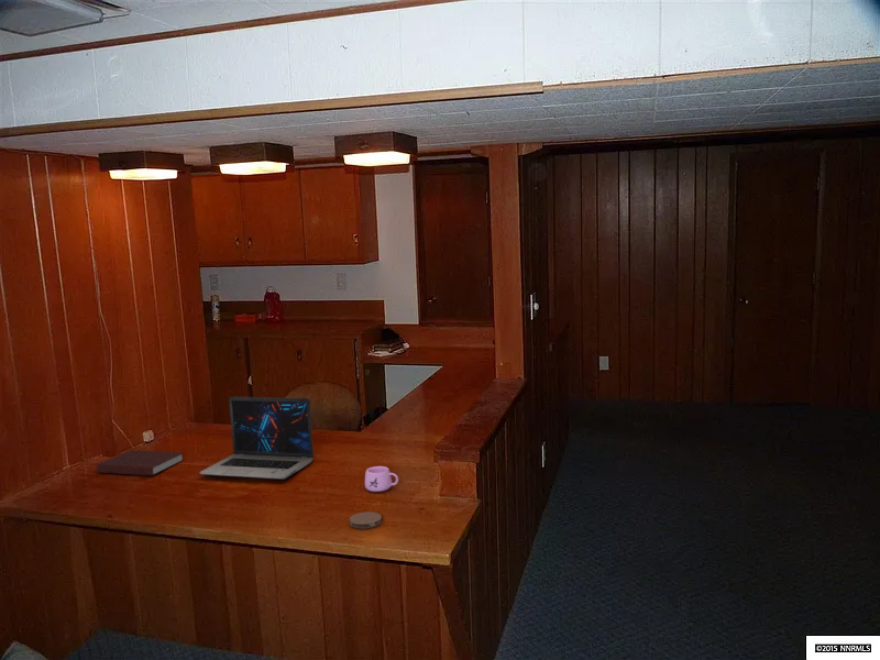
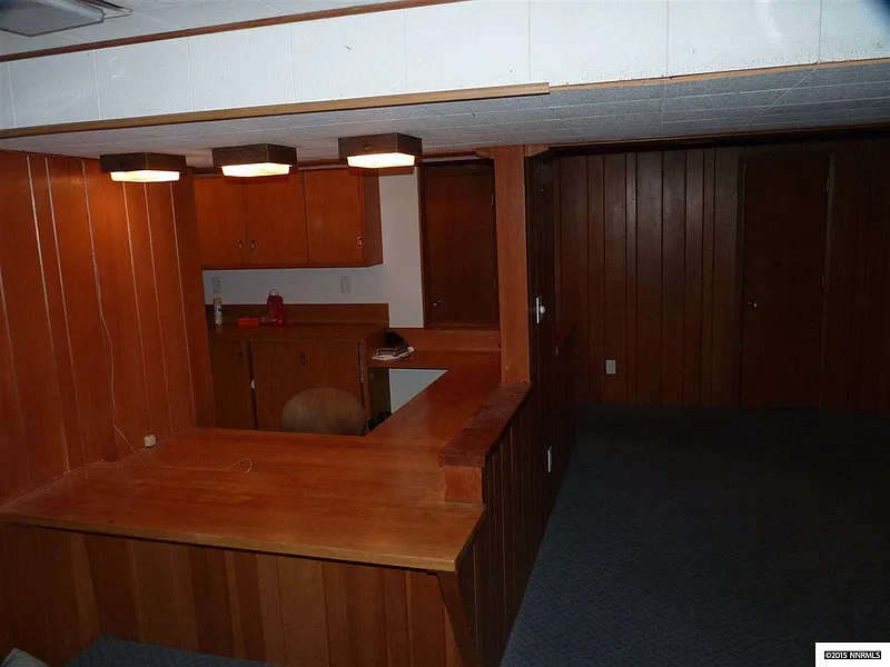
- notebook (141, 462)
- coaster (365, 519)
- mug (381, 479)
- laptop (255, 437)
